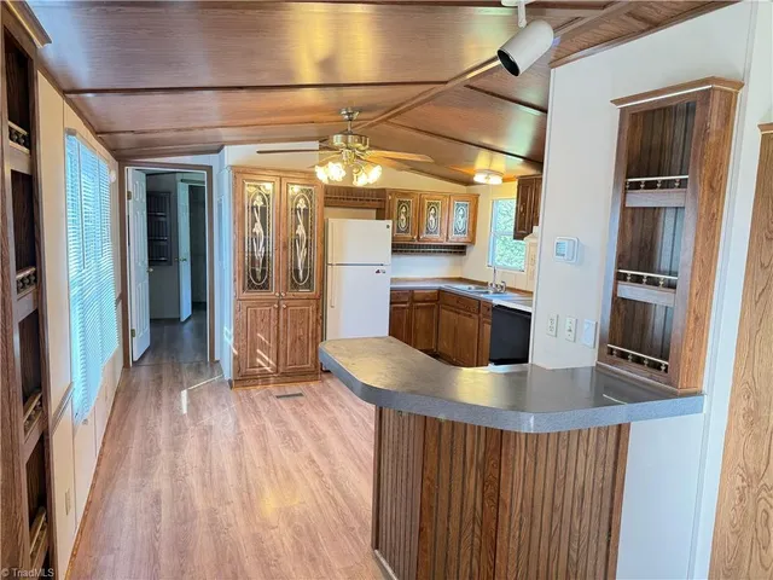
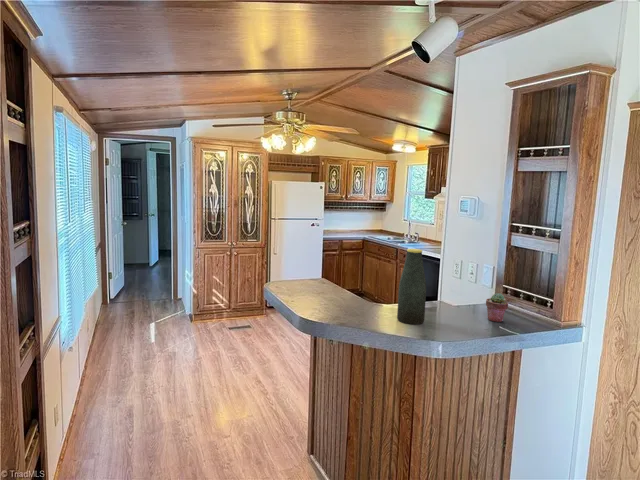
+ bottle (412, 285)
+ potted succulent (496, 306)
